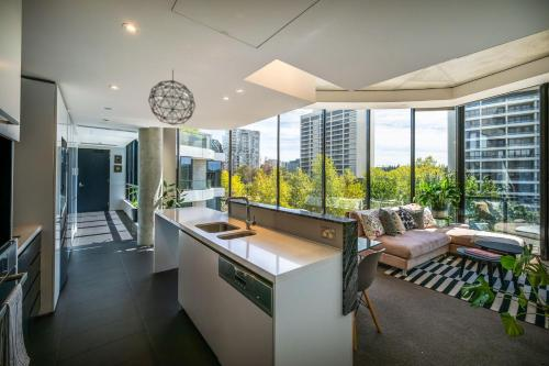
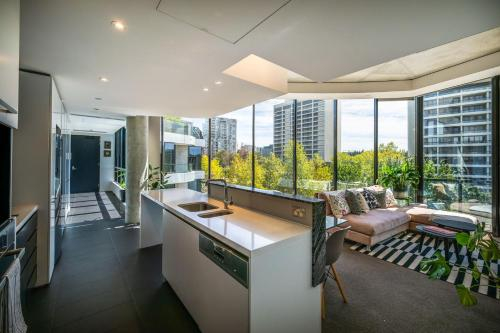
- pendant light (172, 97)
